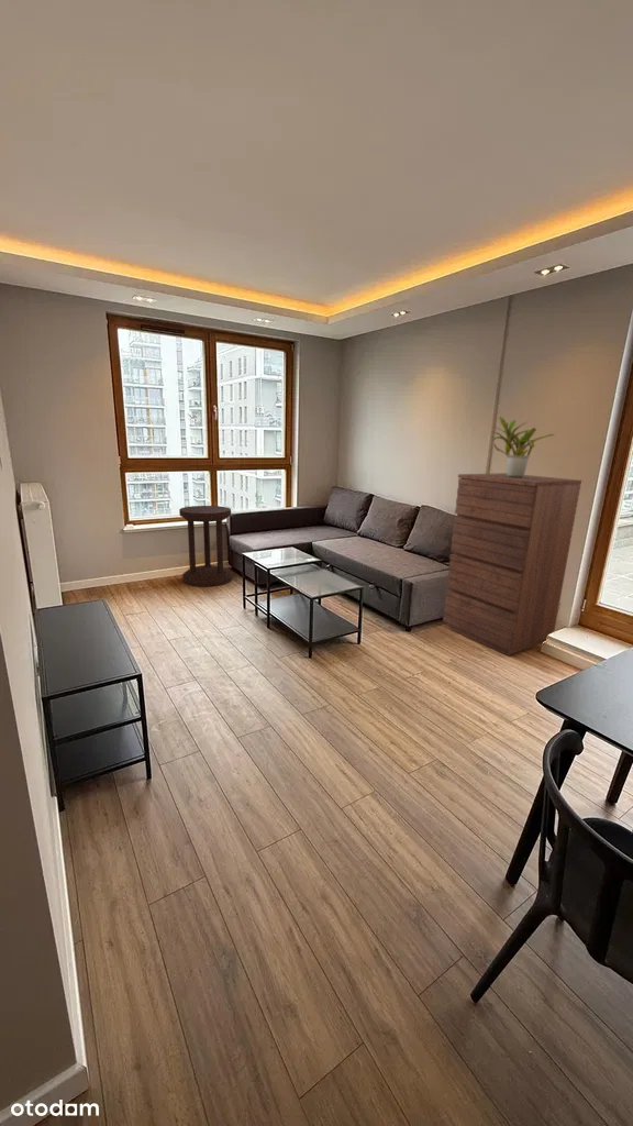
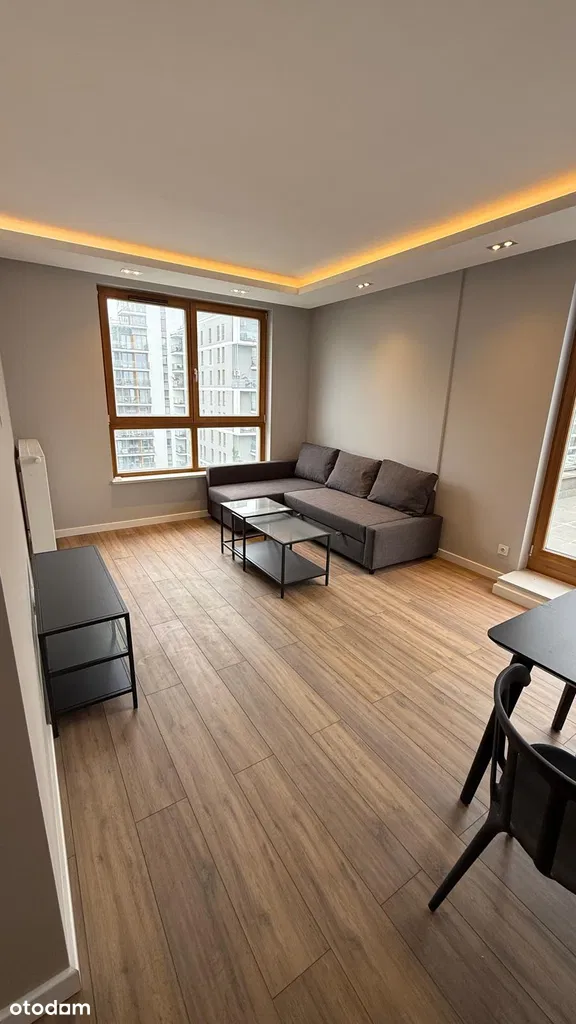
- dresser (507, 559)
- side table (207, 544)
- potted plant (513, 448)
